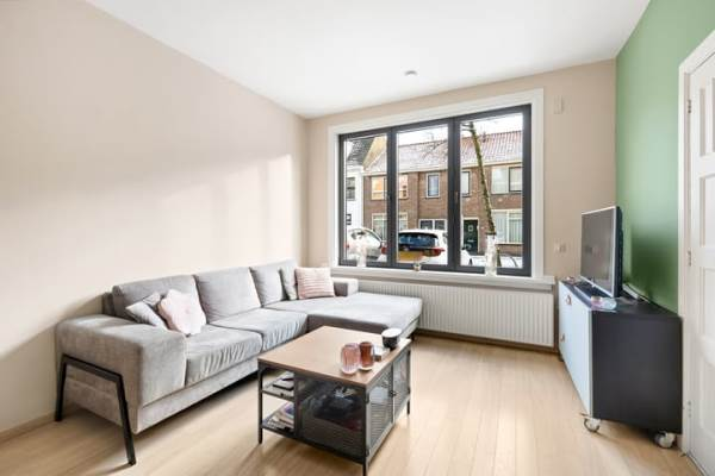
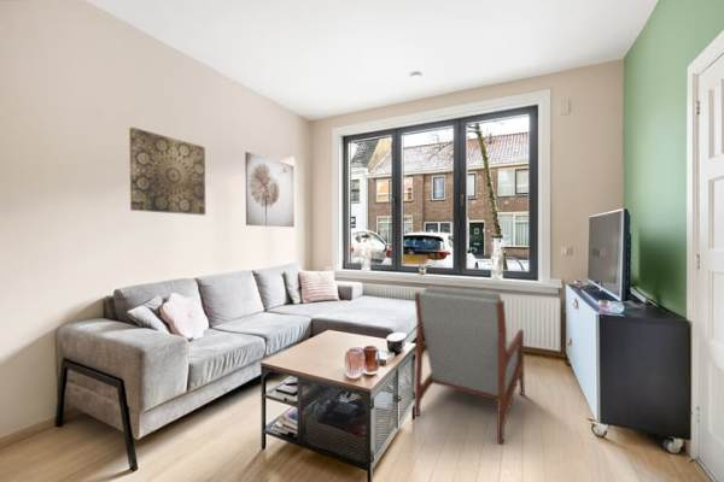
+ armchair (473, 342)
+ wall art (272, 193)
+ wall art (170, 175)
